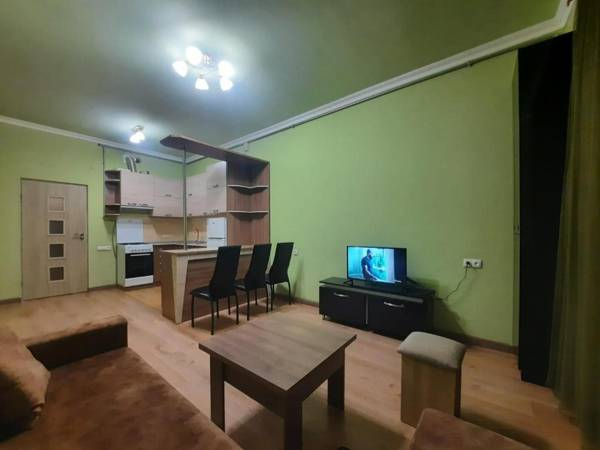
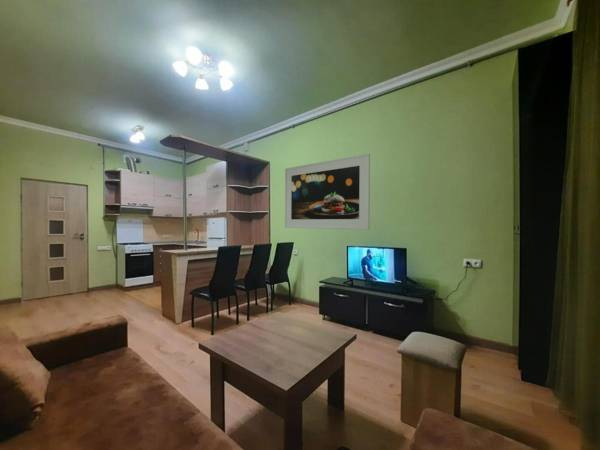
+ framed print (322, 195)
